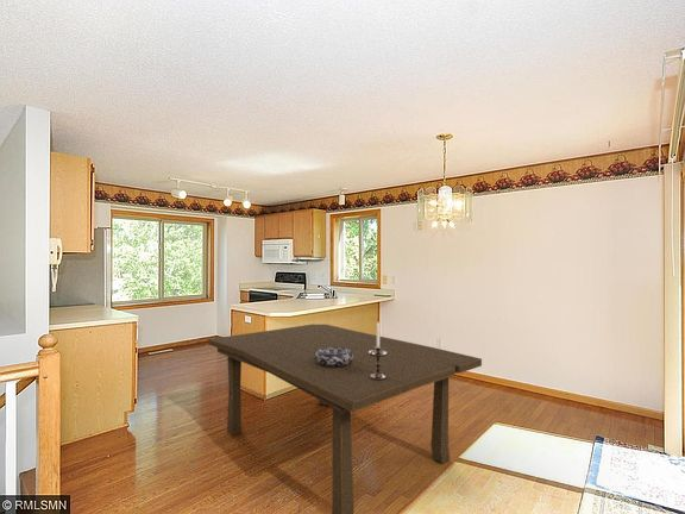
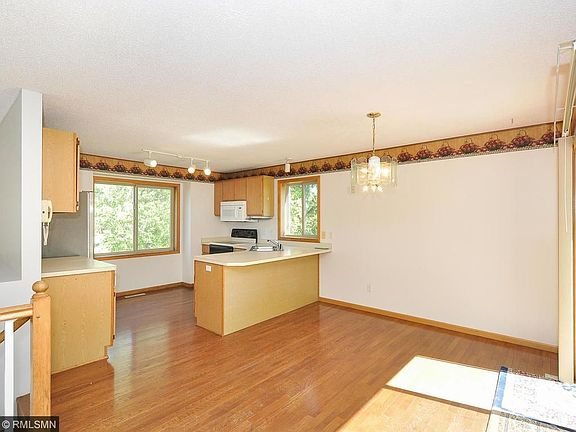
- candlestick (377, 346)
- dining table (331, 396)
- decorative bowl (334, 356)
